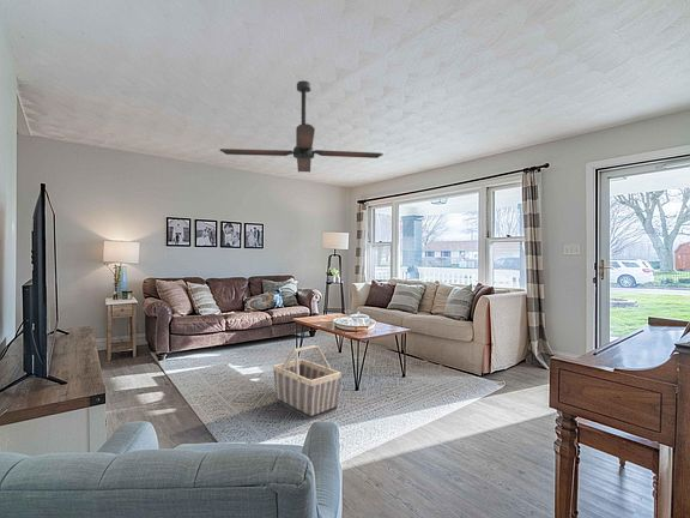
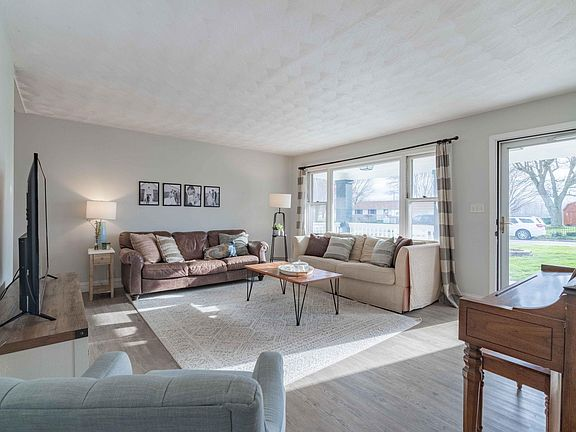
- ceiling fan (303, 121)
- basket (305, 375)
